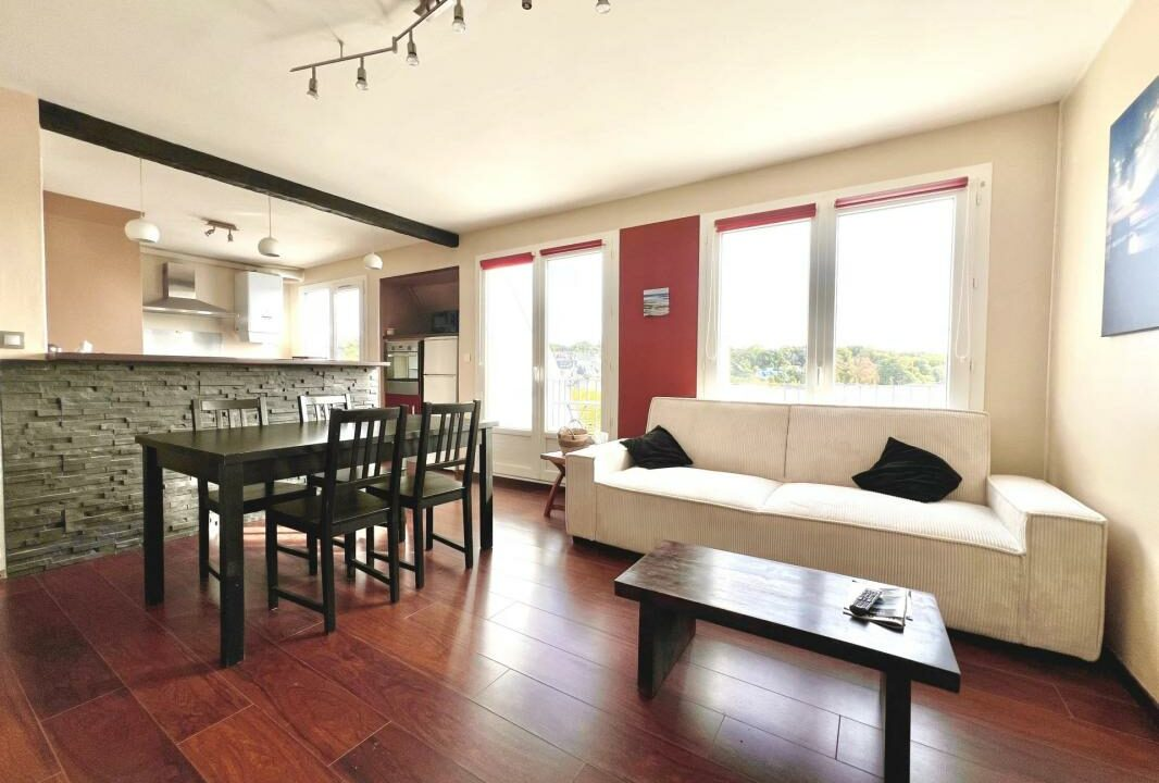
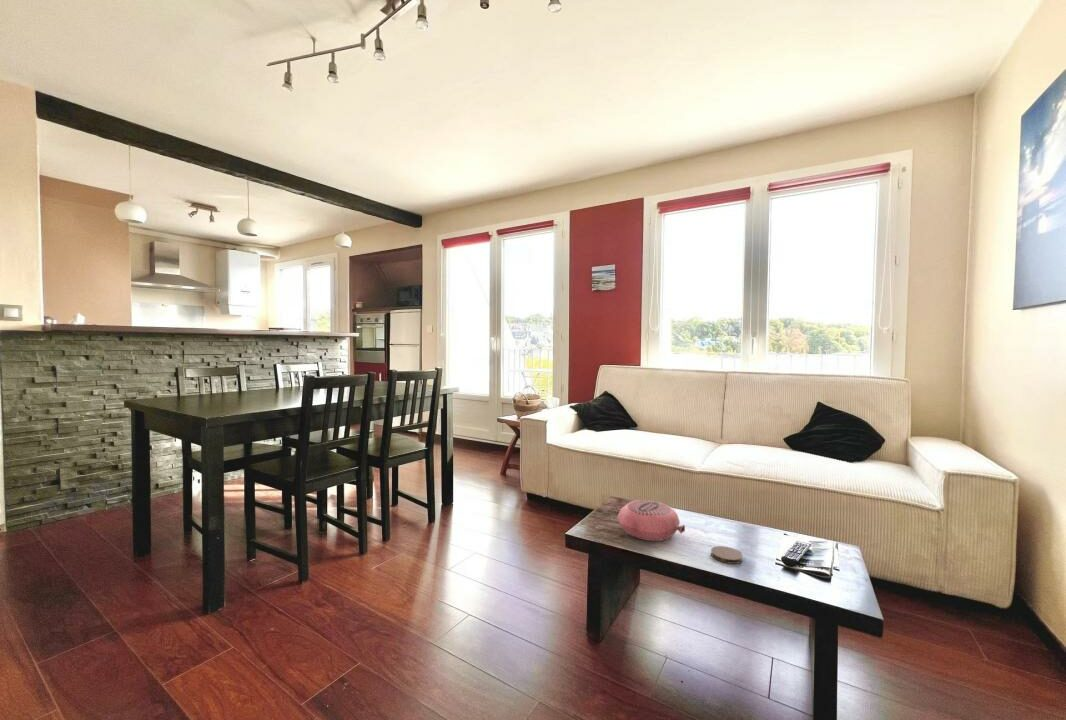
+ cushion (651, 520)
+ coaster (726, 554)
